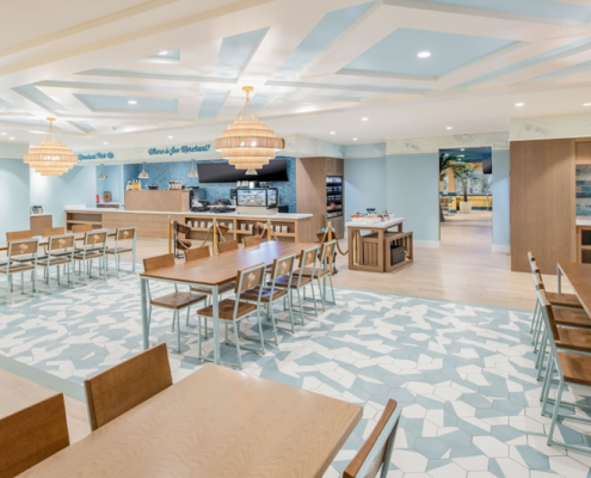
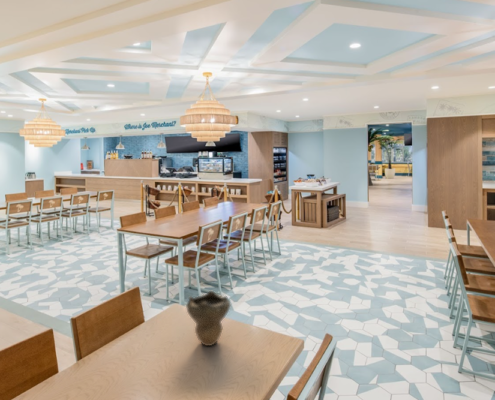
+ decorative bowl (208, 319)
